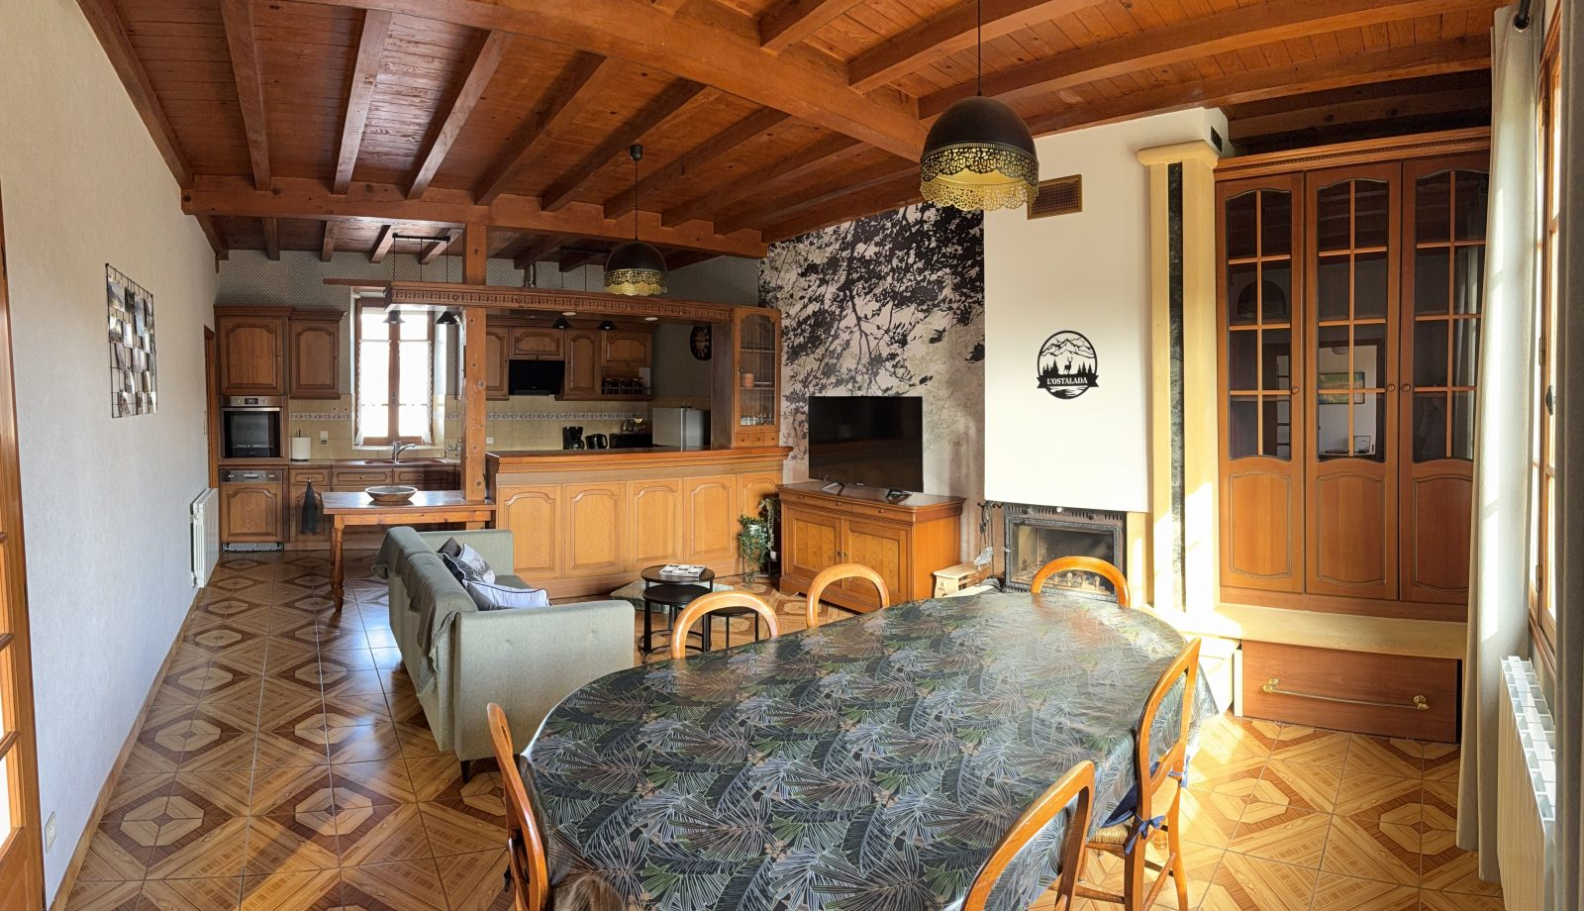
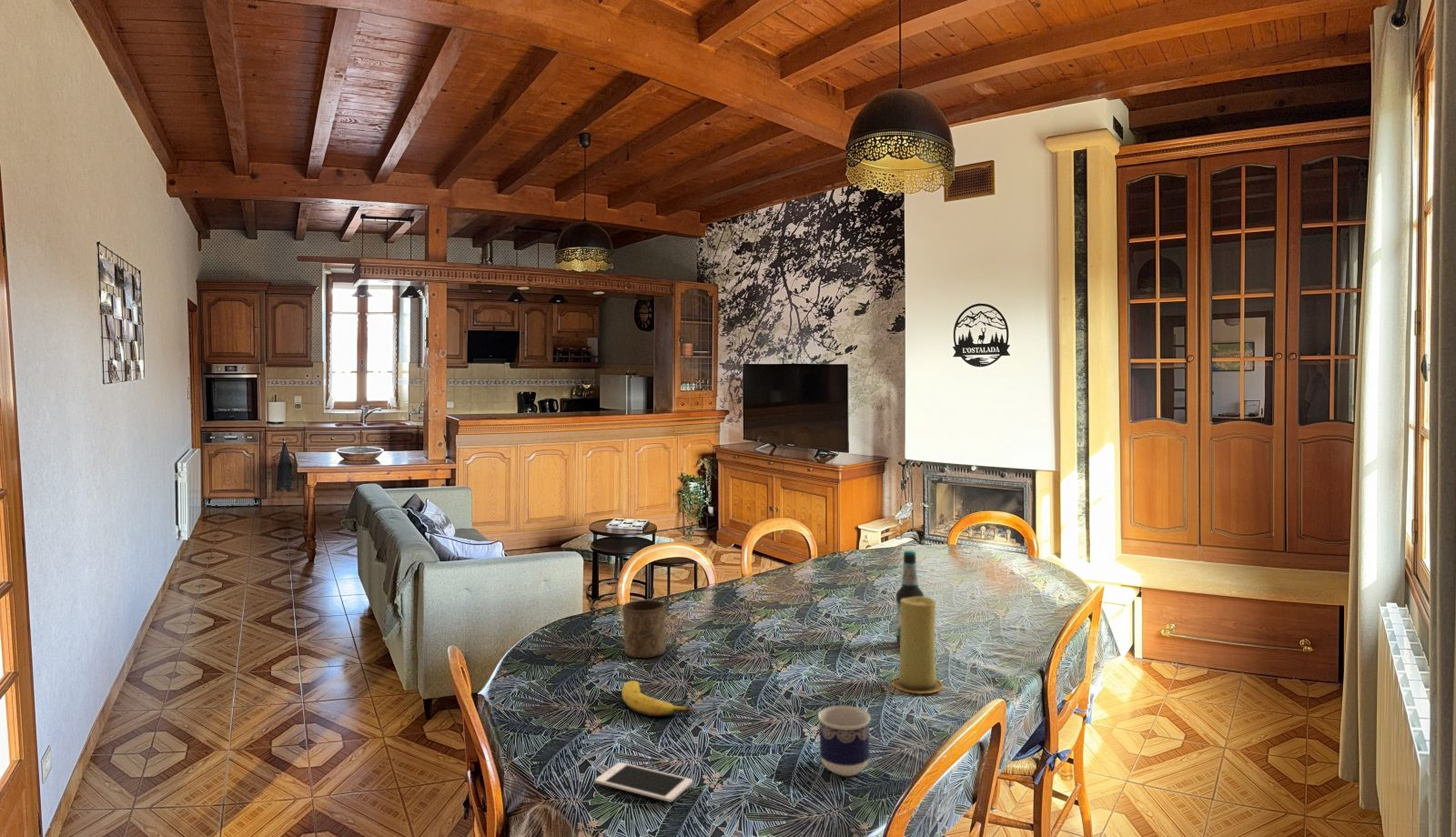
+ cup (644, 629)
+ candle (917, 641)
+ cup (840, 739)
+ bottle (910, 597)
+ cell phone (643, 781)
+ banana (652, 699)
